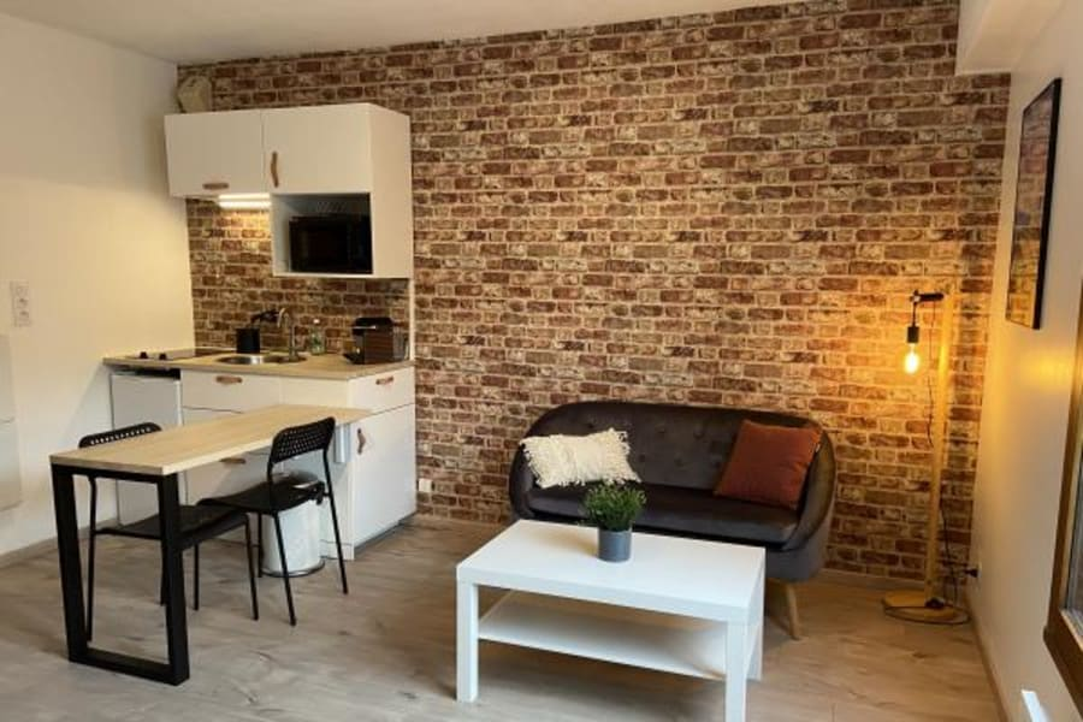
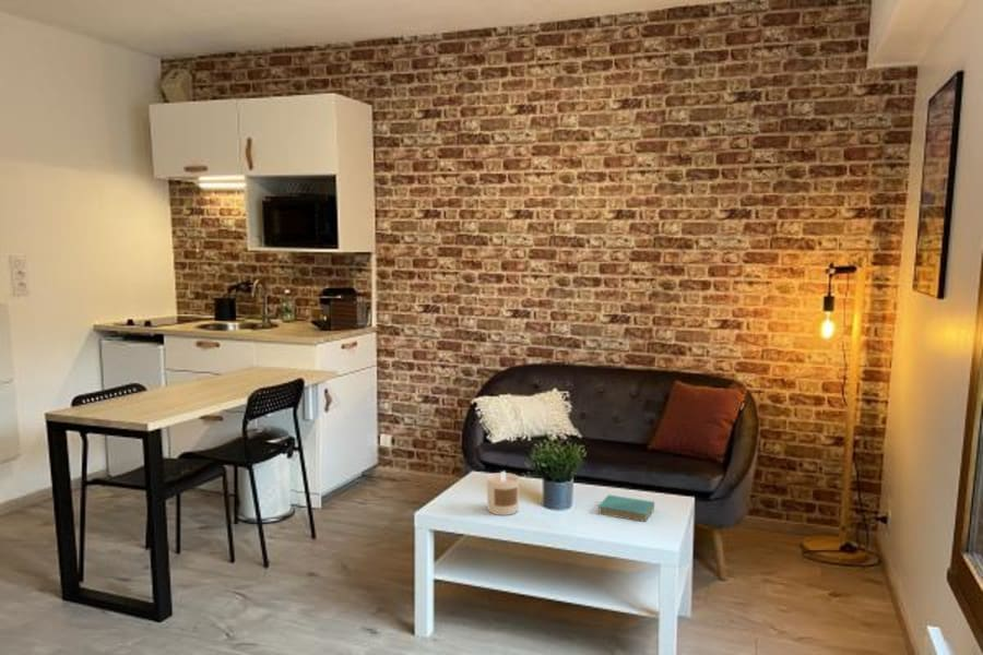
+ candle (502, 490)
+ book (626, 507)
